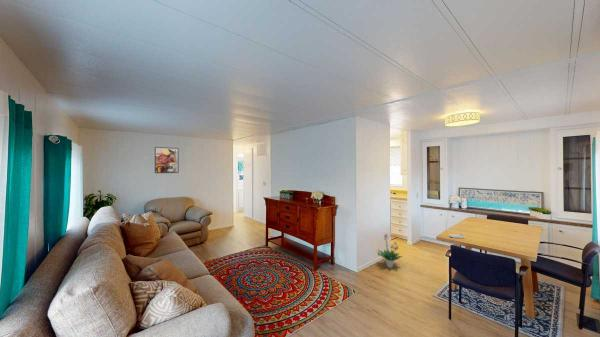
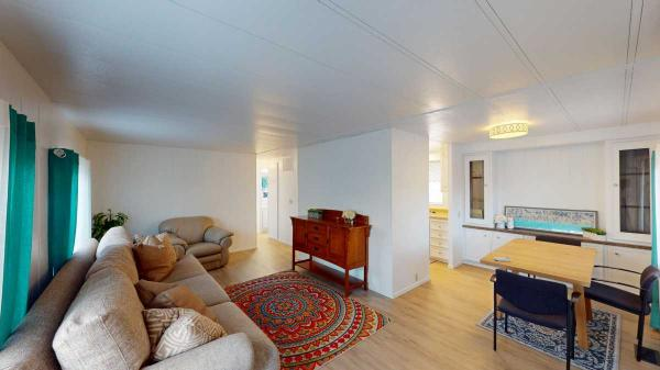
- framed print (166, 160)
- potted plant (389, 251)
